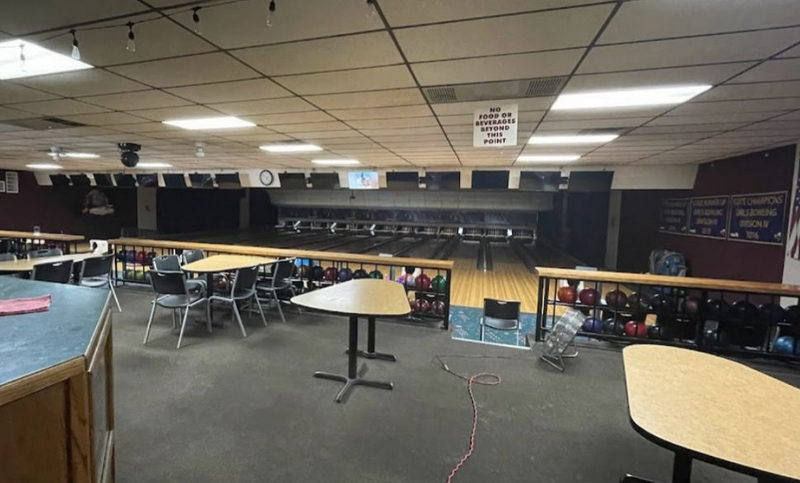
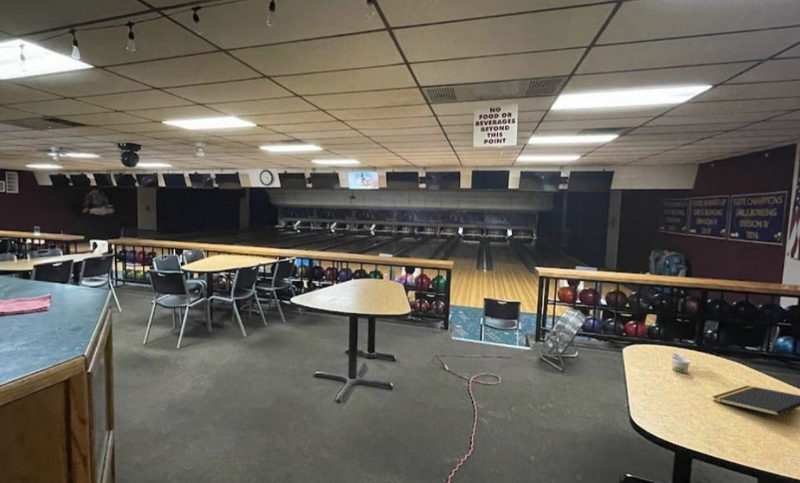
+ paper cup (679, 362)
+ notepad (761, 399)
